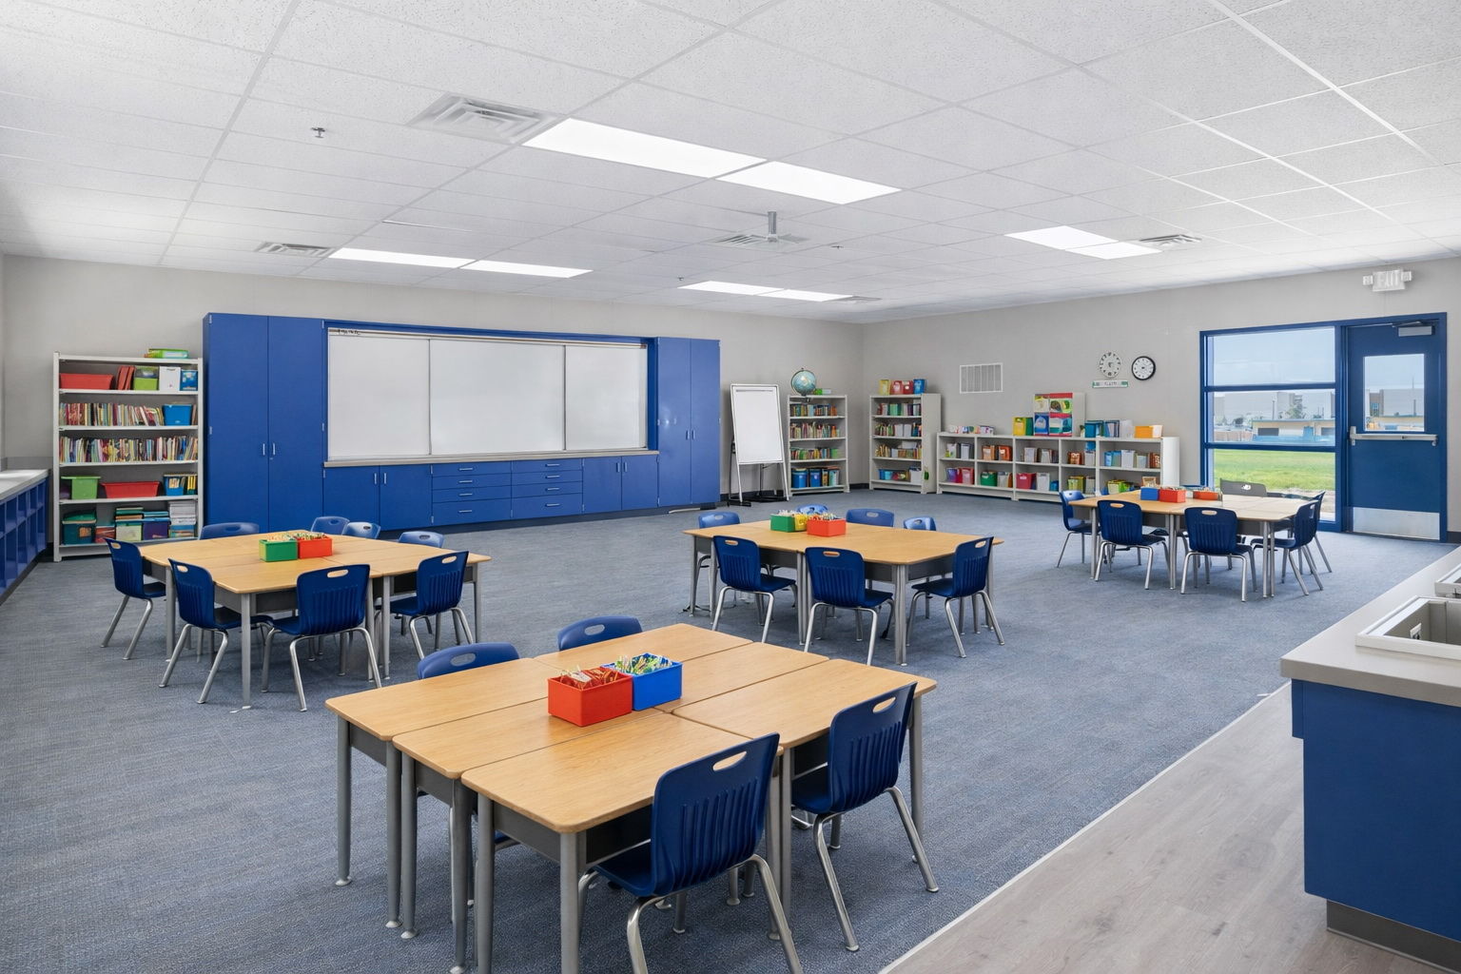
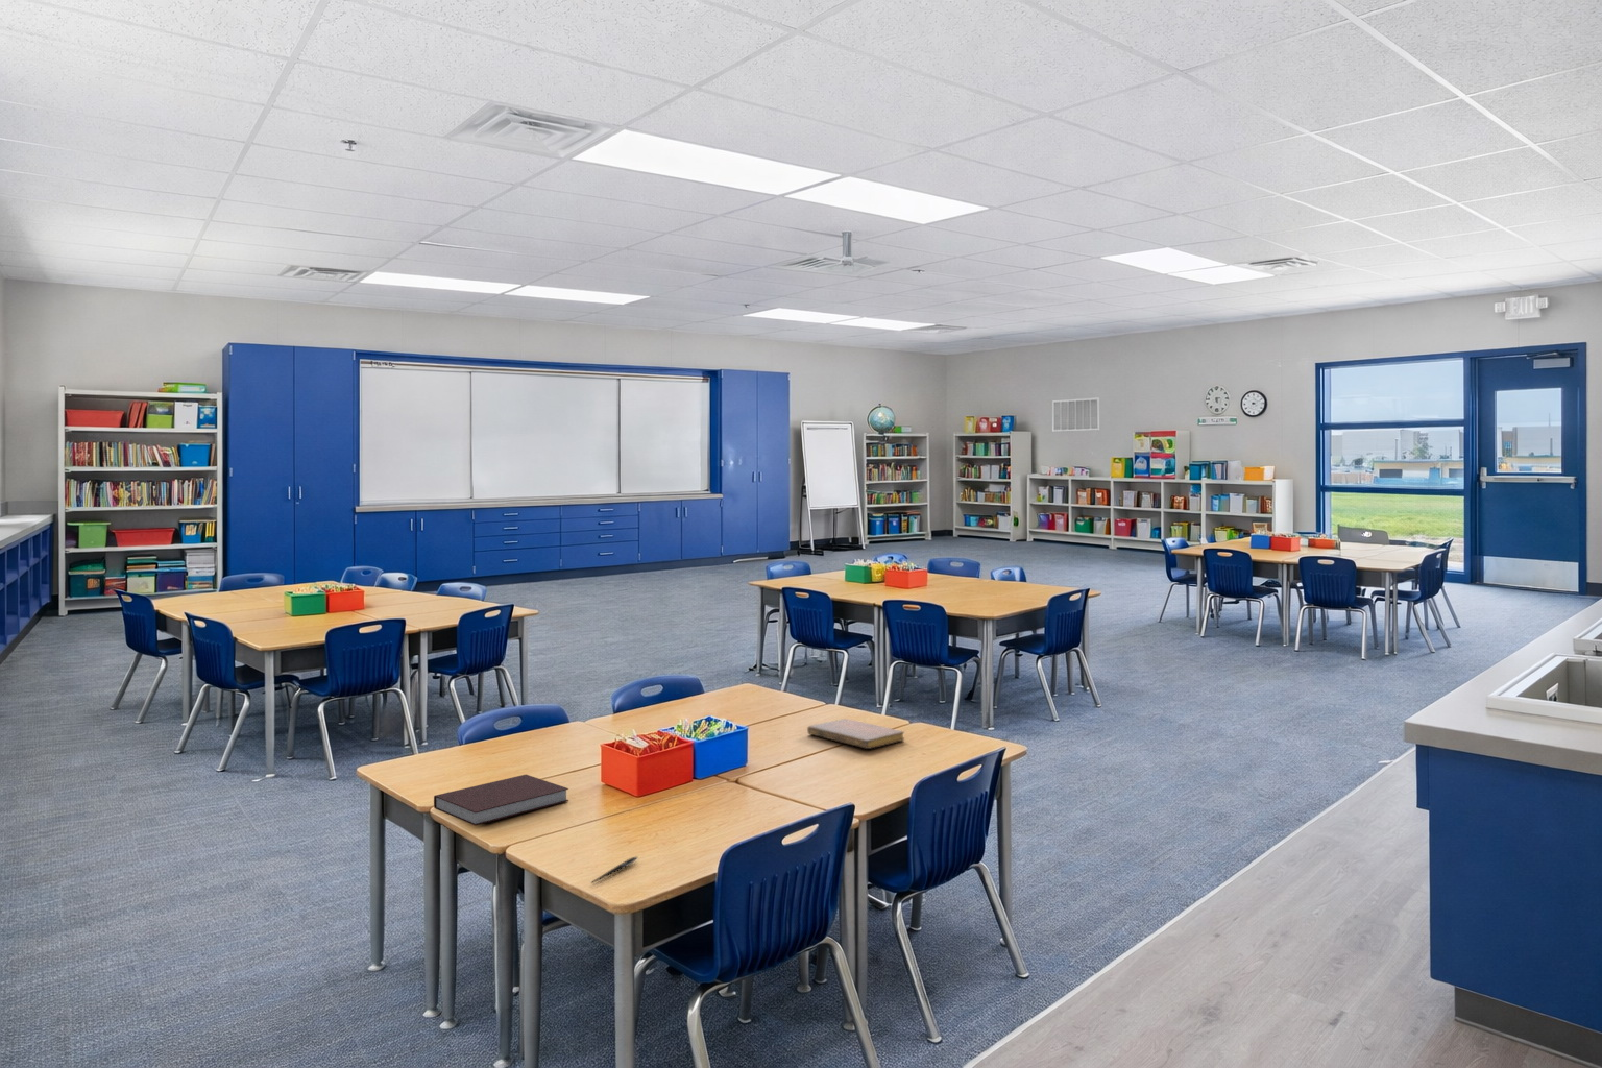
+ pen (614, 869)
+ notebook (502, 797)
+ notebook (856, 732)
